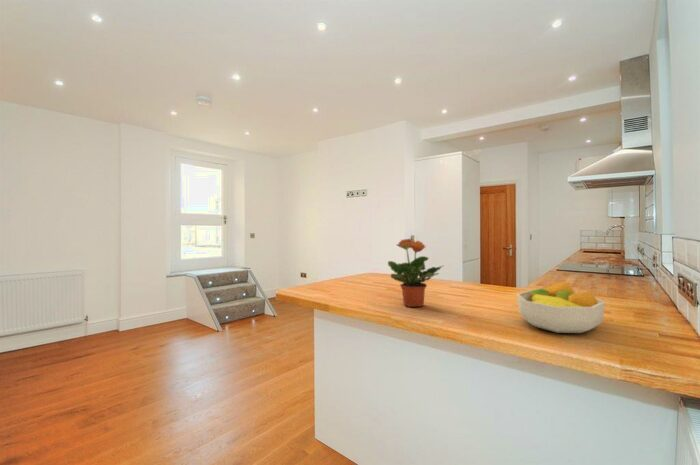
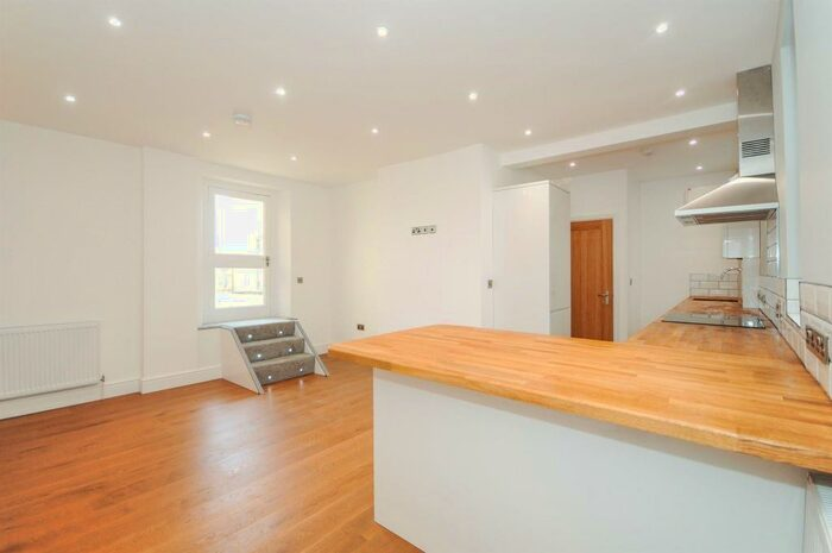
- potted plant (412, 271)
- fruit bowl (558, 304)
